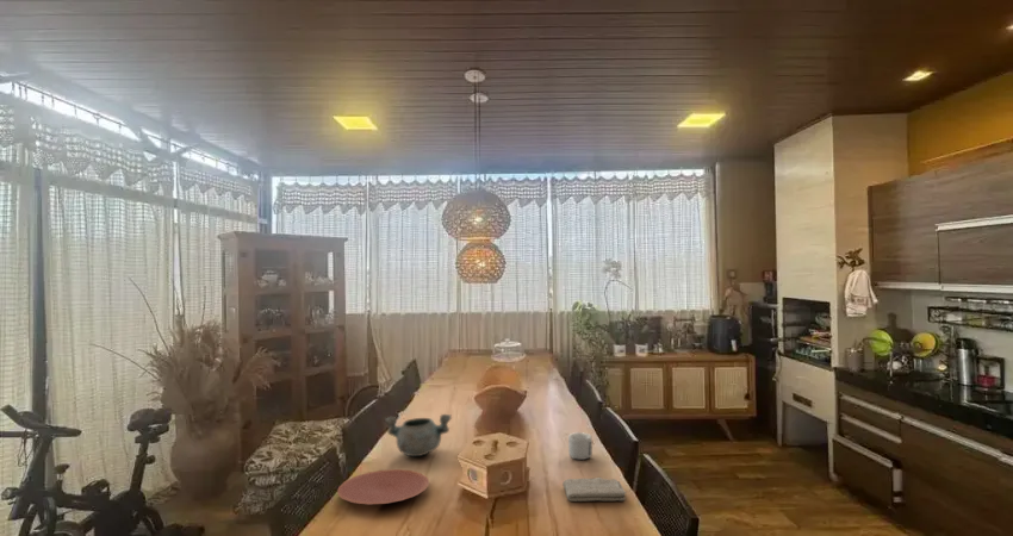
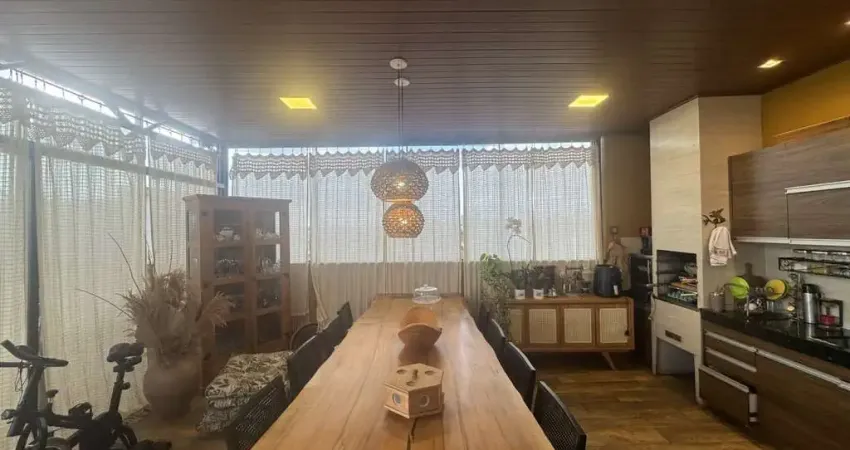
- mug (579, 444)
- plate (384, 488)
- washcloth (593, 488)
- decorative bowl (418, 434)
